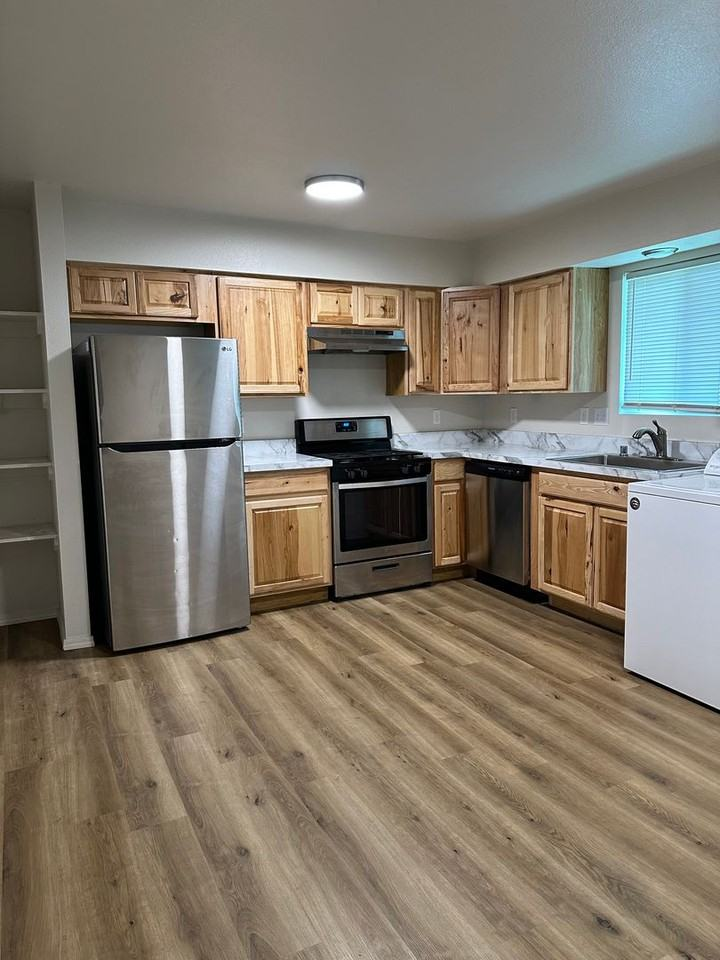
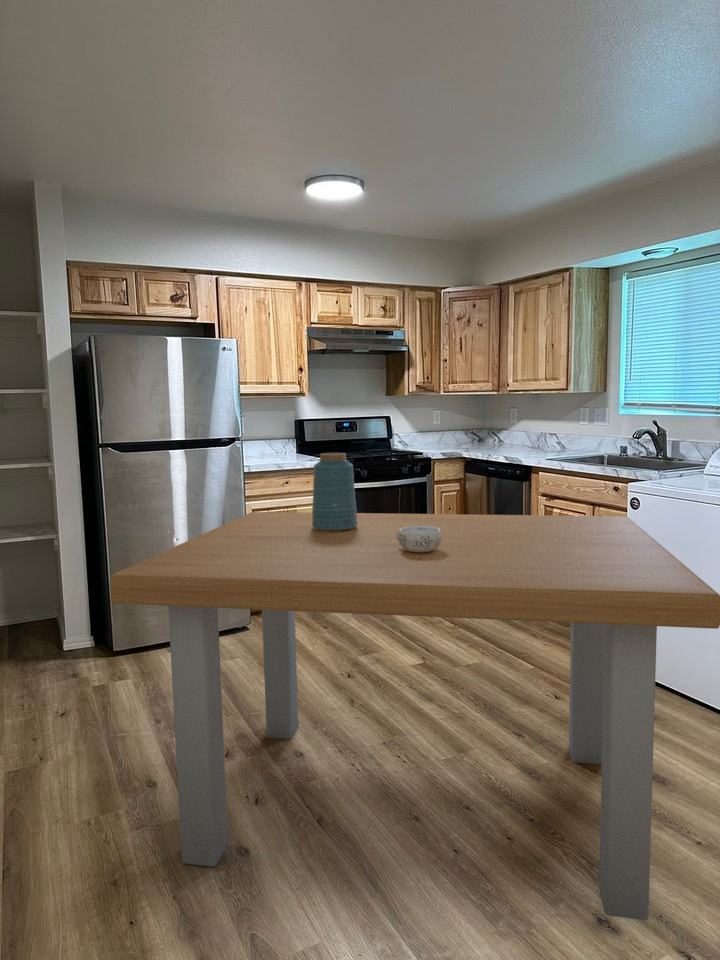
+ dining table (425, 616)
+ decorative bowl (416, 539)
+ vase (333, 490)
